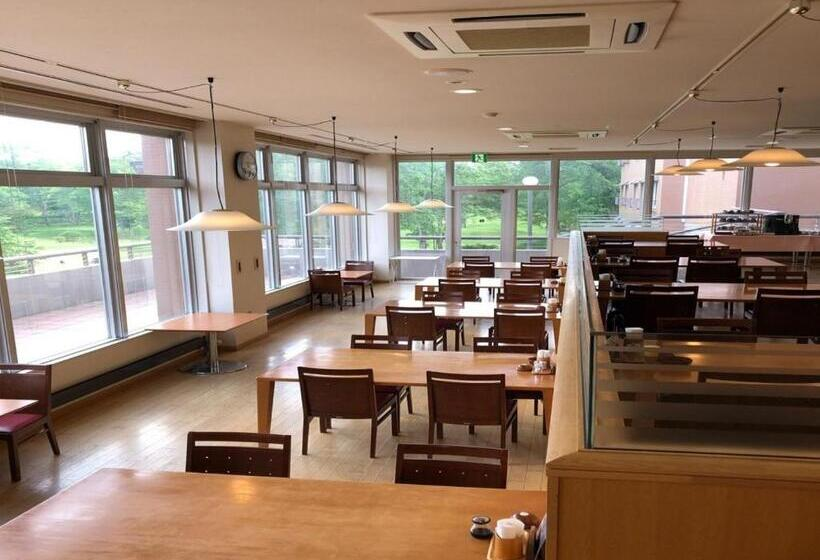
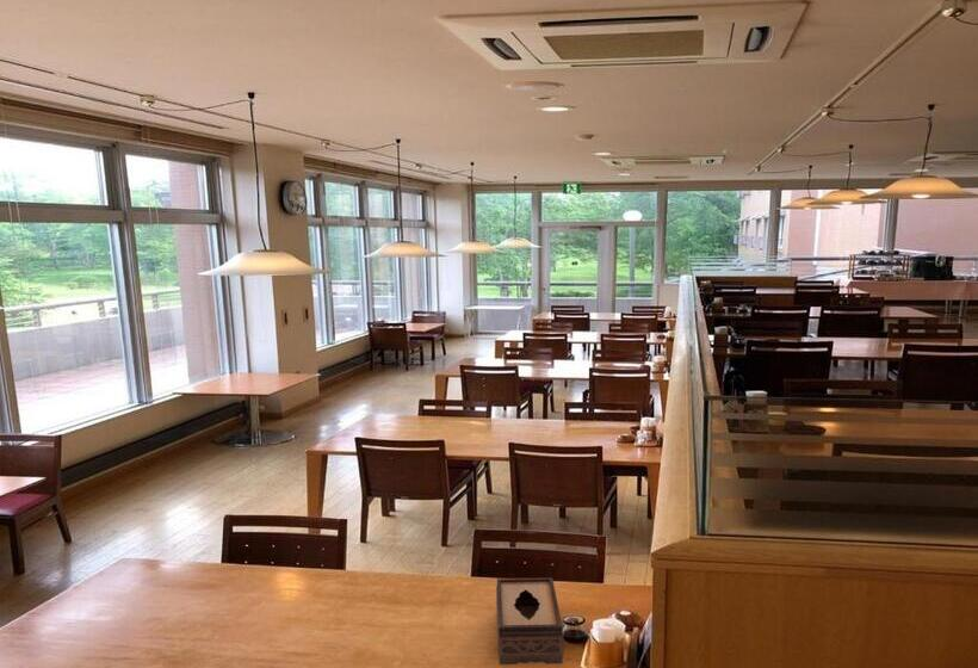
+ tissue box (527, 618)
